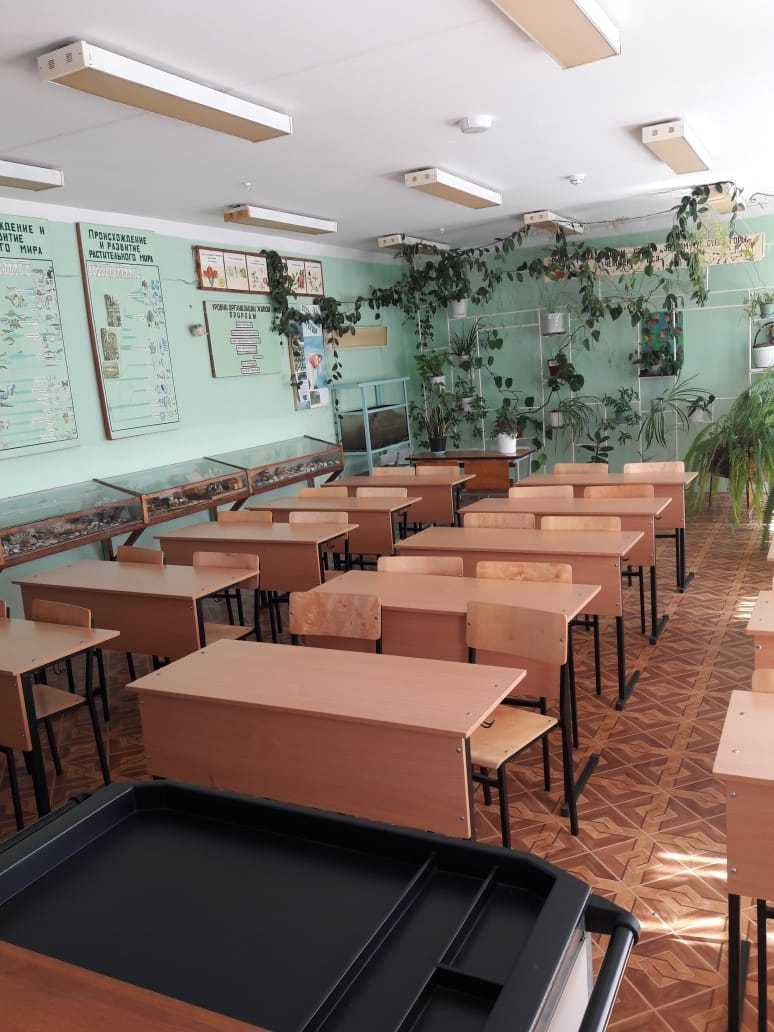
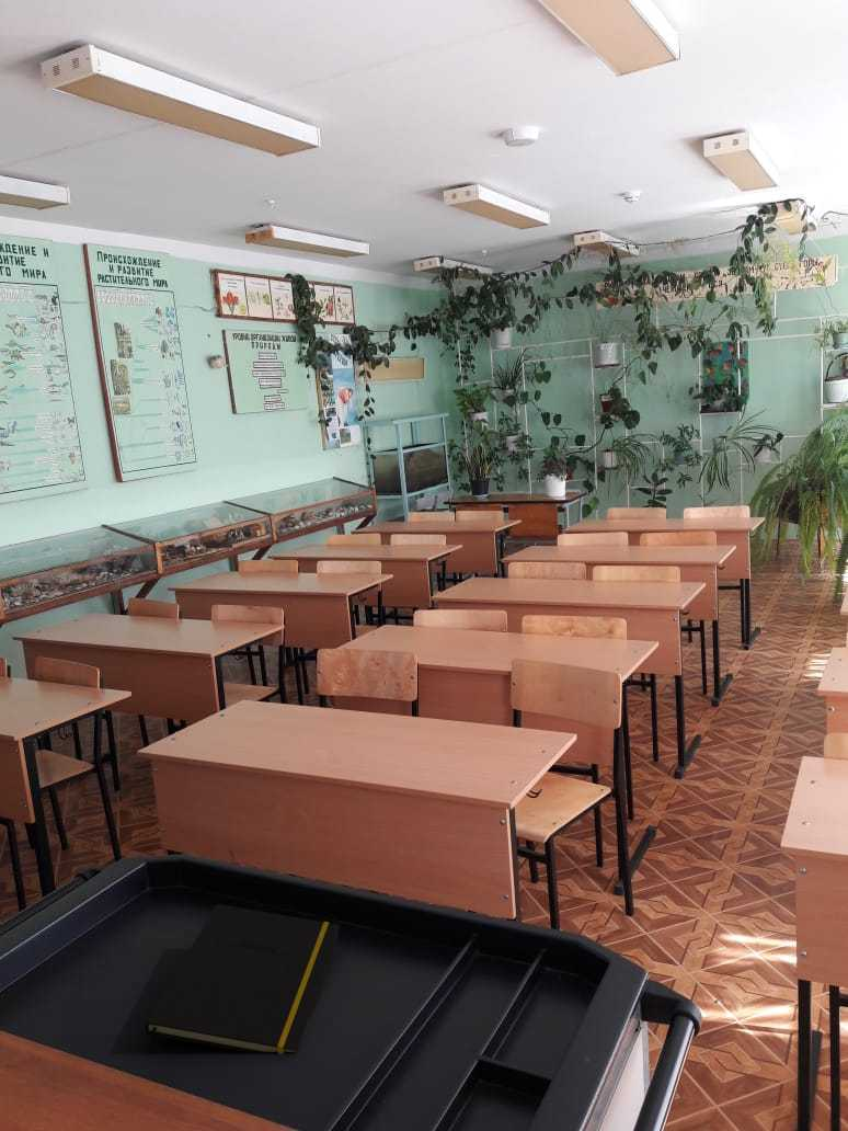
+ notepad (252, 973)
